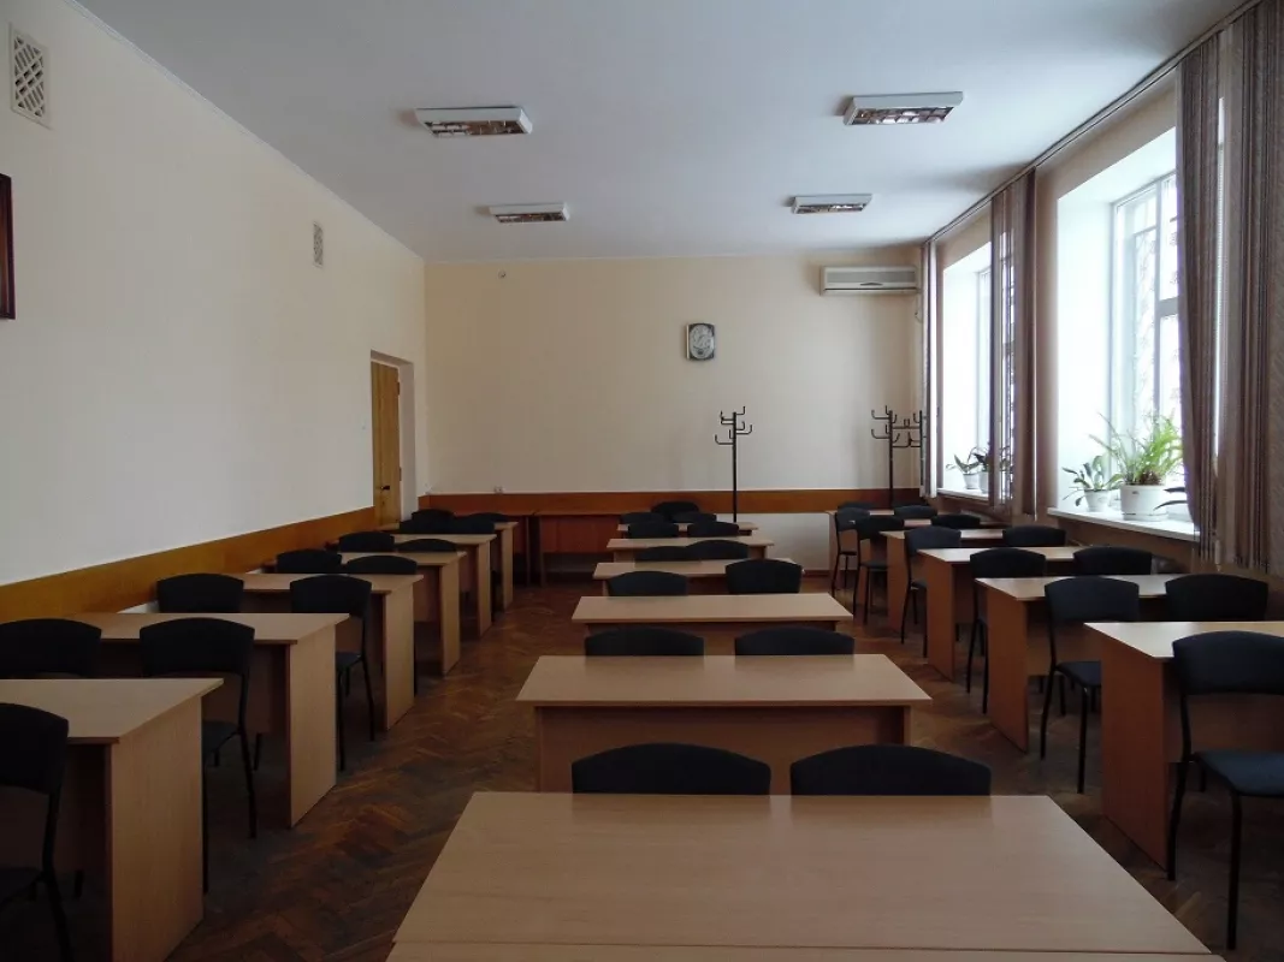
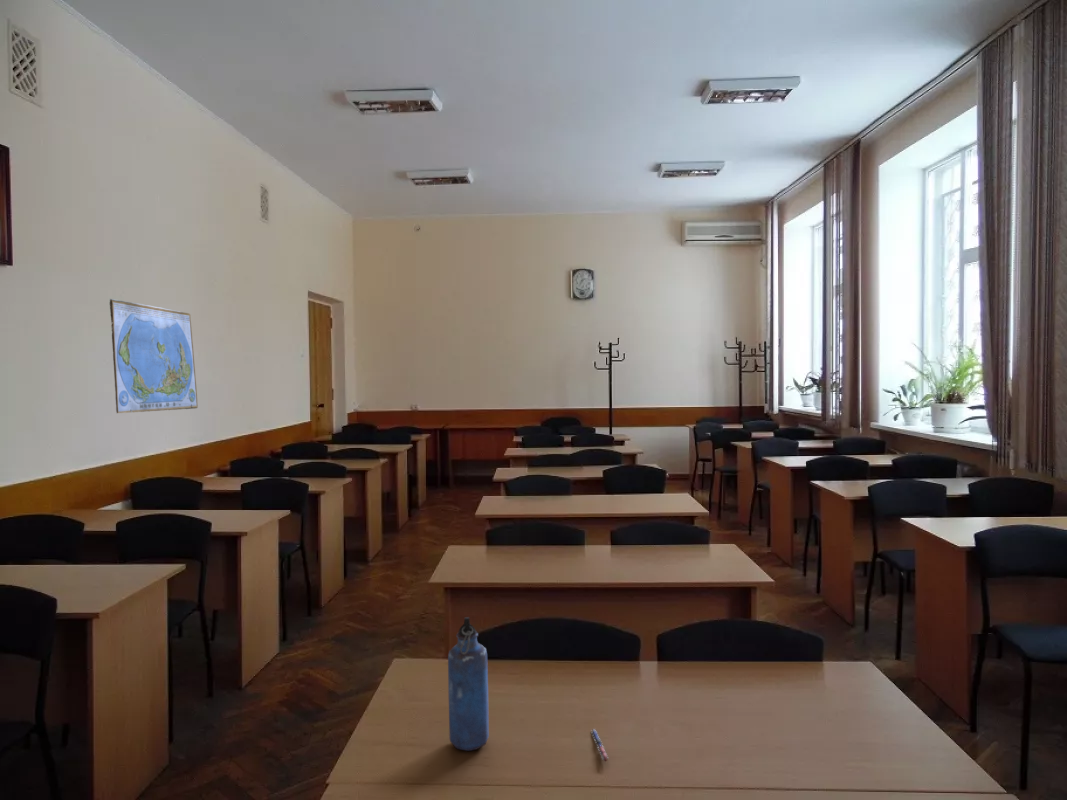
+ world map (157, 359)
+ water bottle (468, 681)
+ pen (599, 743)
